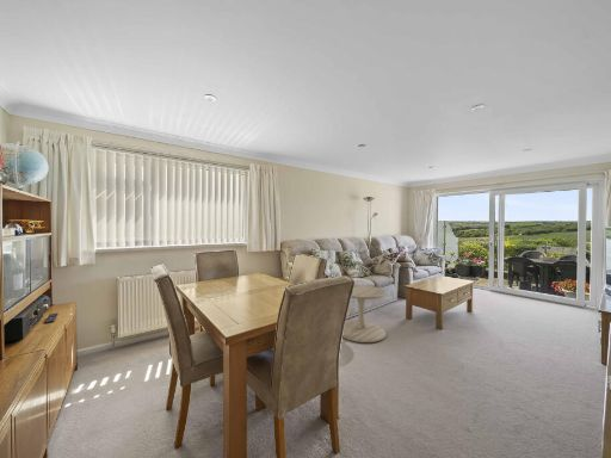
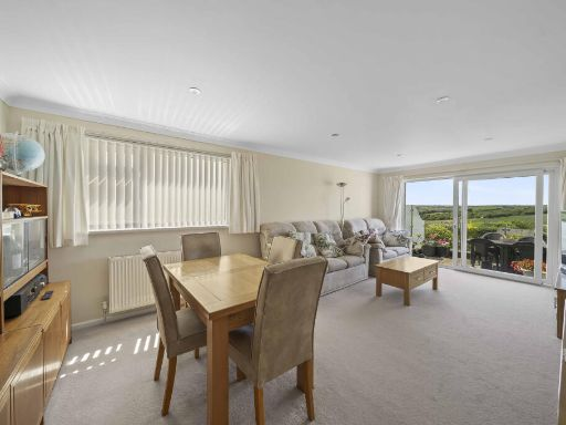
- side table (360, 310)
